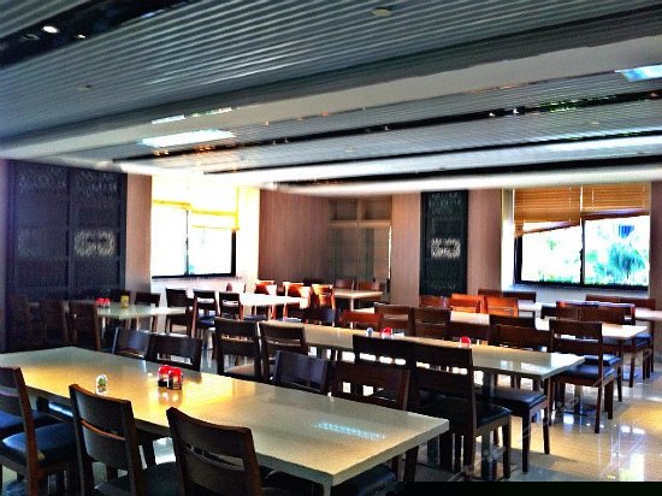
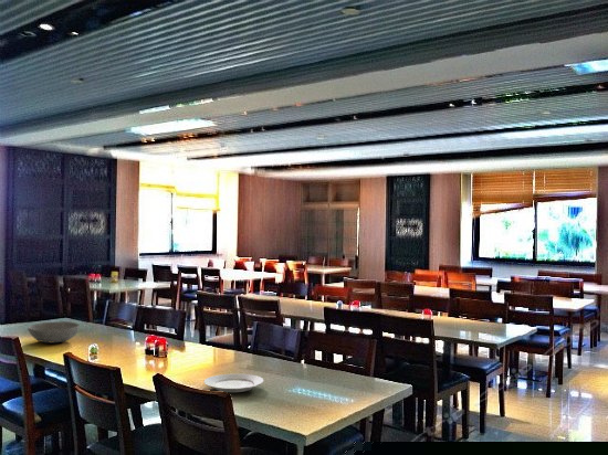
+ plate (233, 383)
+ bowl (53, 332)
